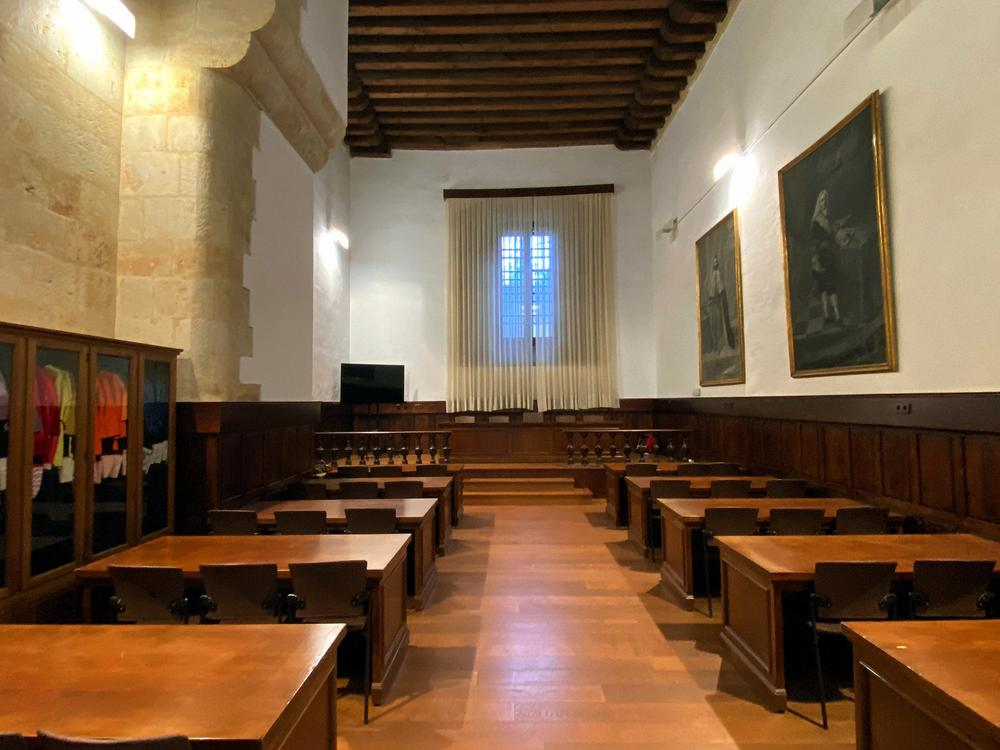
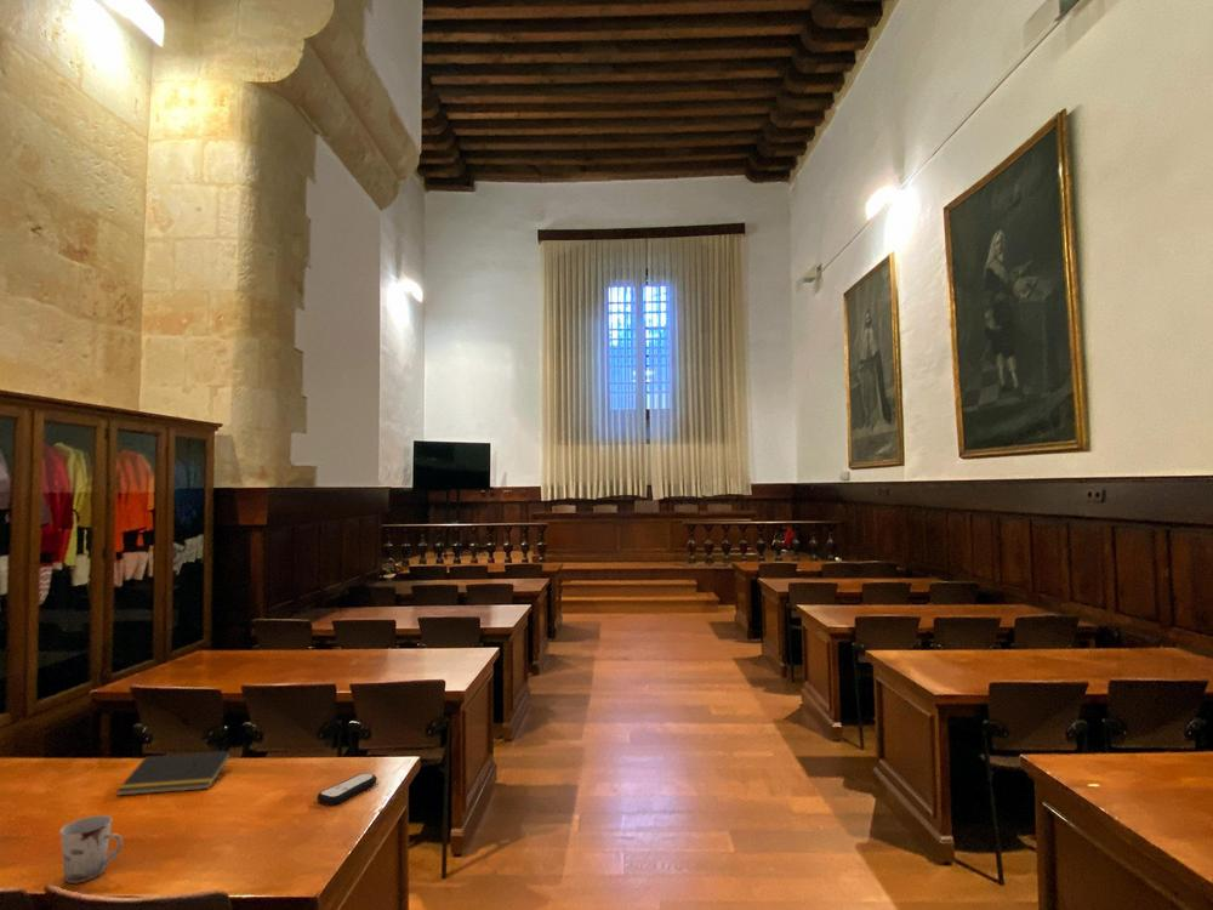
+ cup (93, 849)
+ remote control (348, 787)
+ notepad (176, 772)
